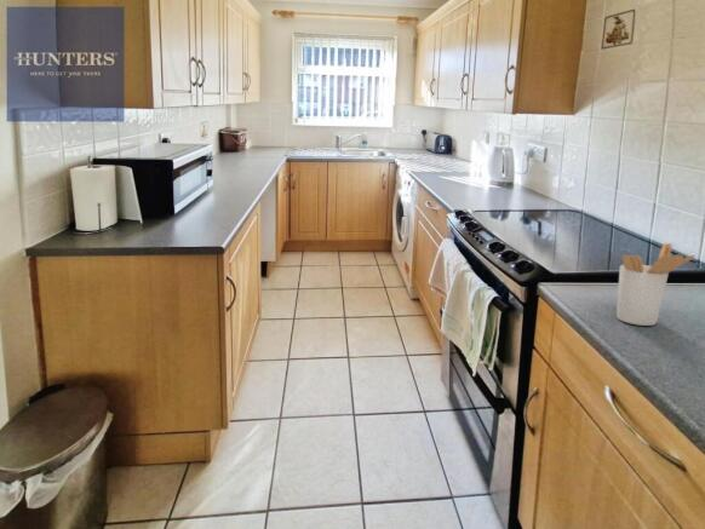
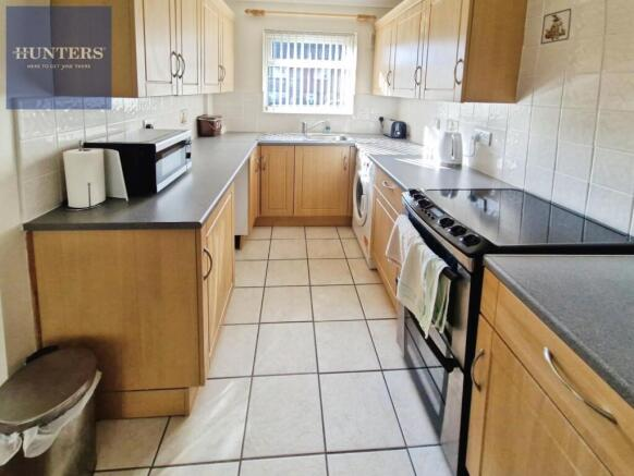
- utensil holder (650, 284)
